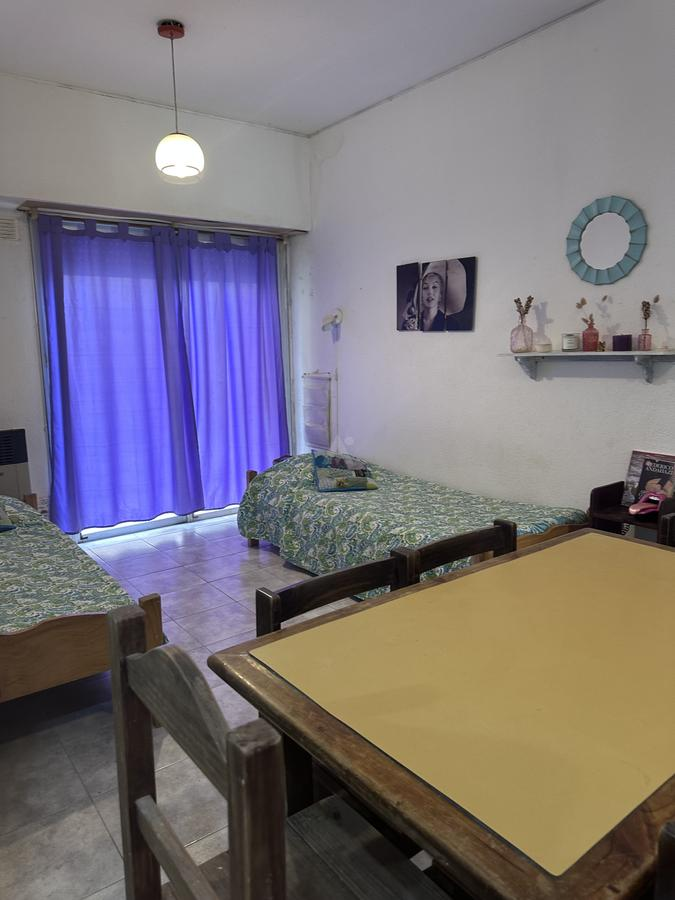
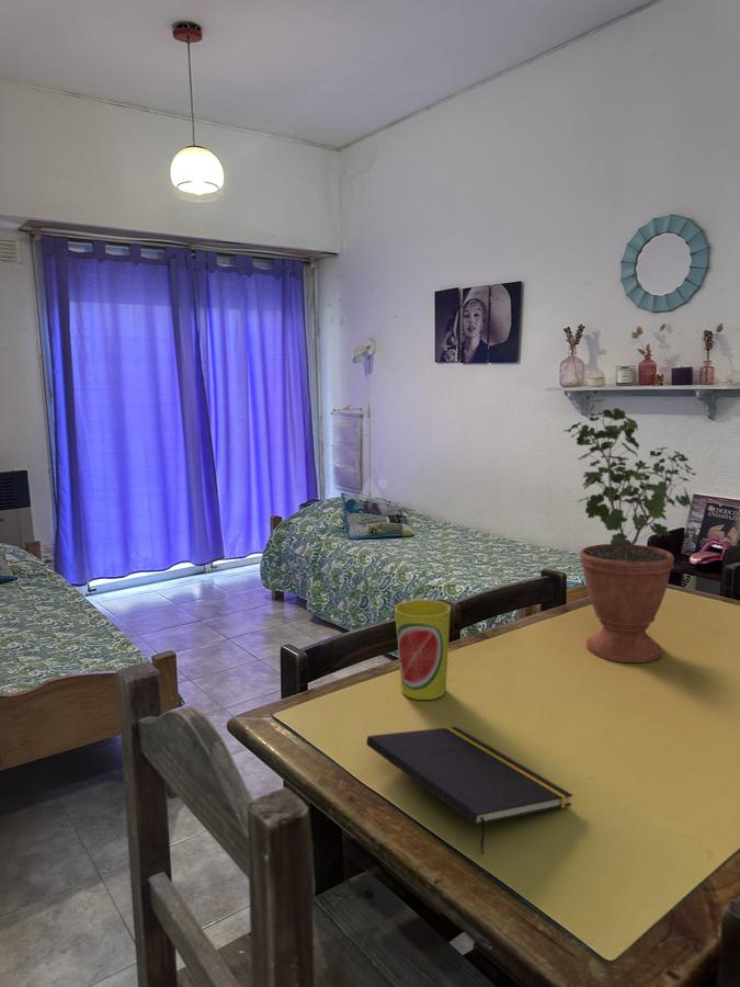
+ potted plant (623, 529)
+ cup (422, 649)
+ notepad (464, 769)
